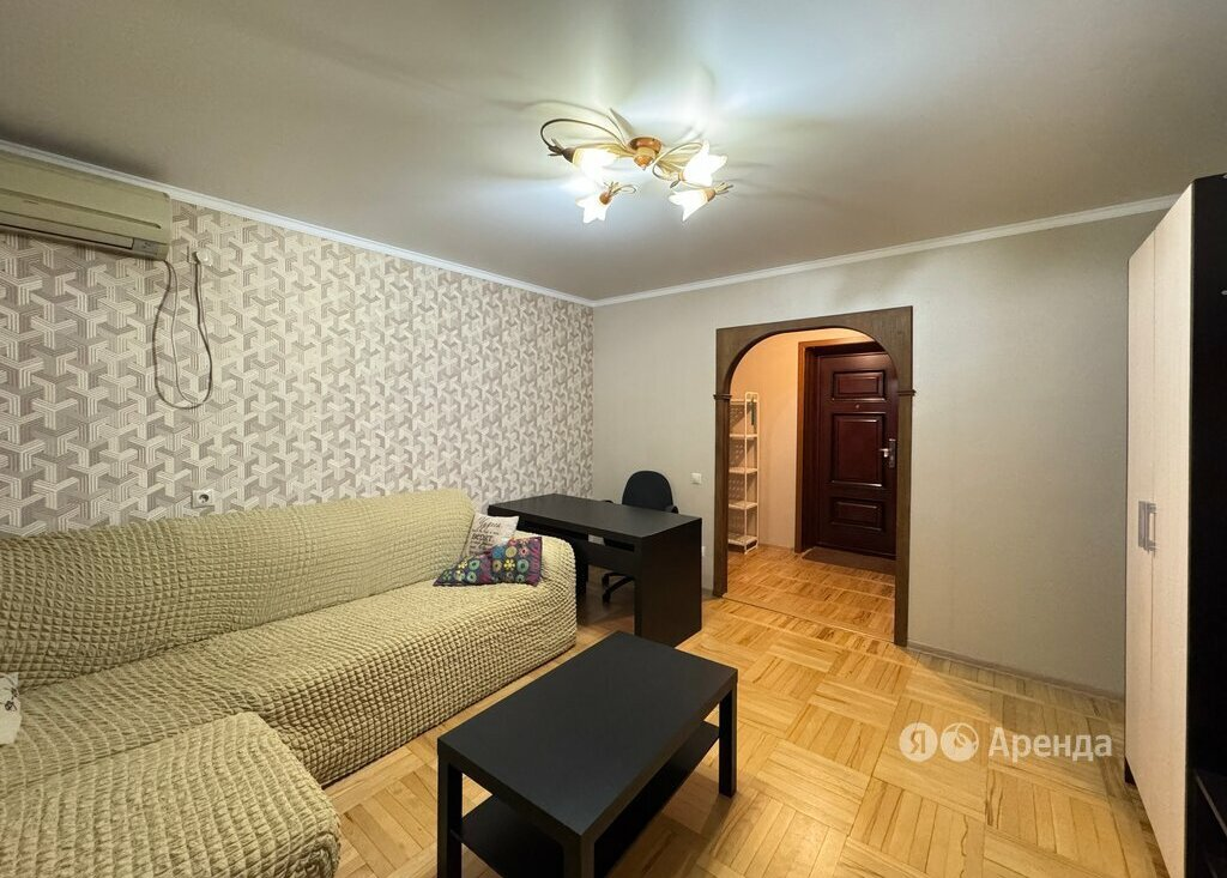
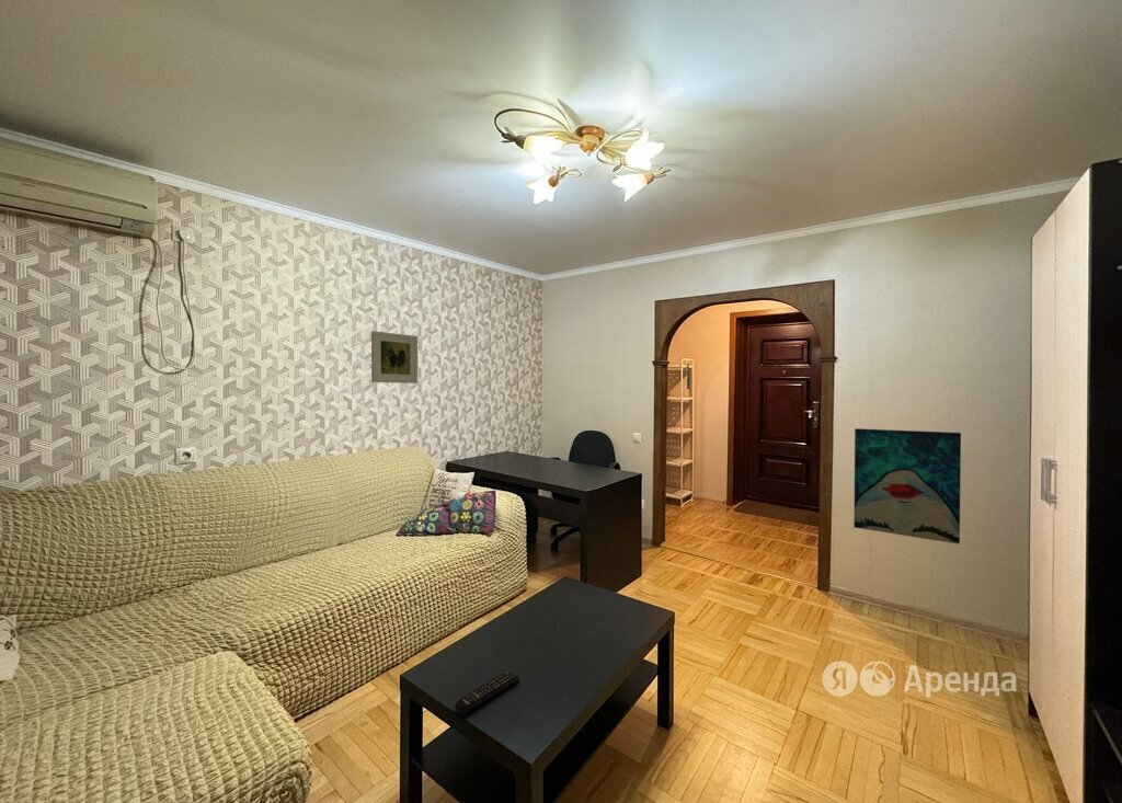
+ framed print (394, 358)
+ remote control (489, 690)
+ wall art (904, 482)
